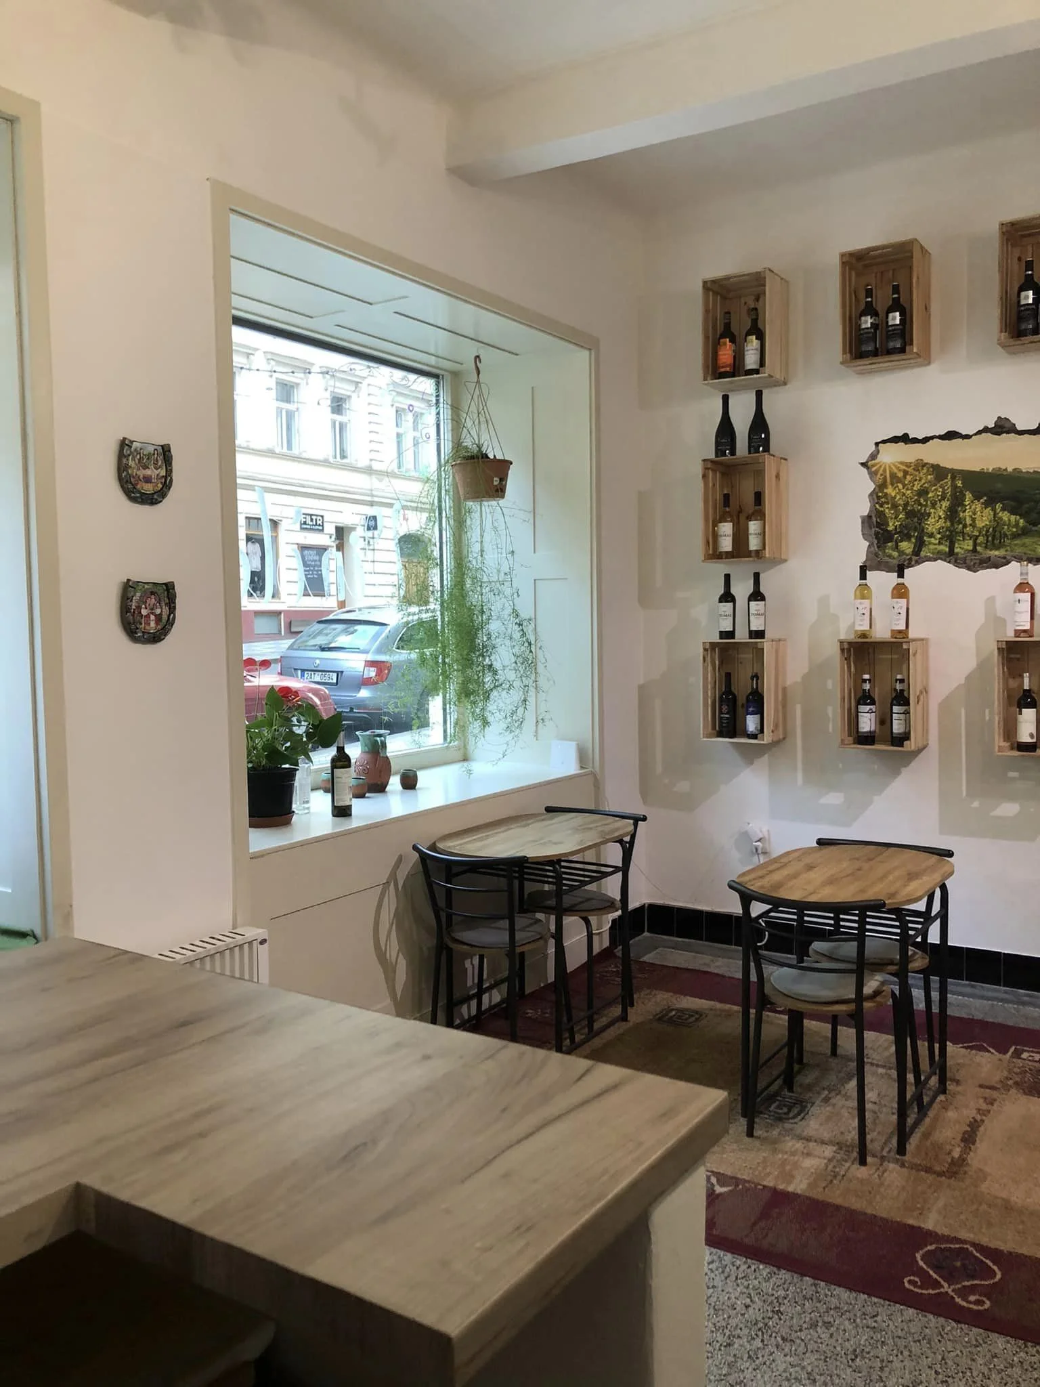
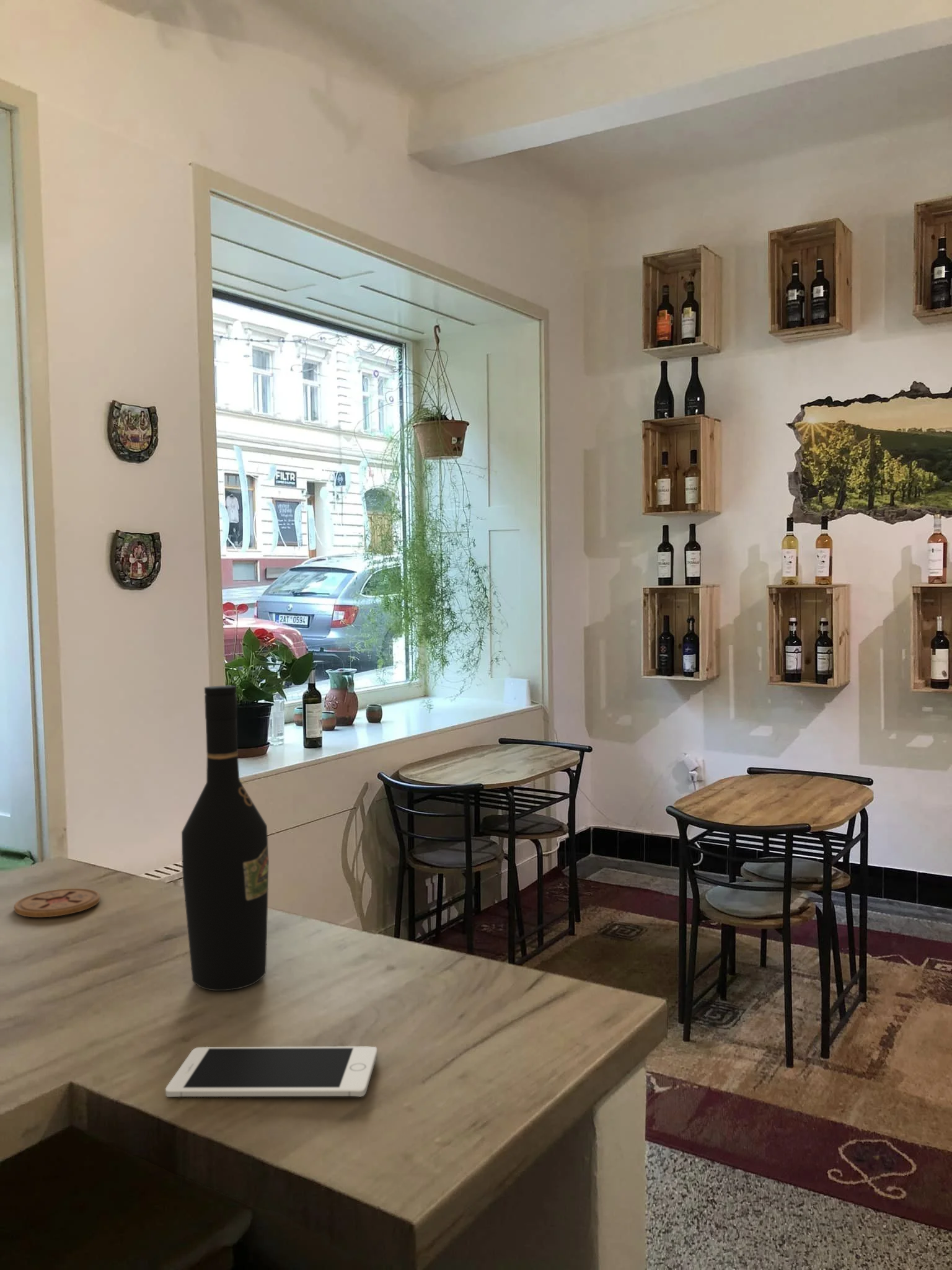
+ coaster (58, 902)
+ wine bottle (224, 833)
+ cell phone (275, 1071)
